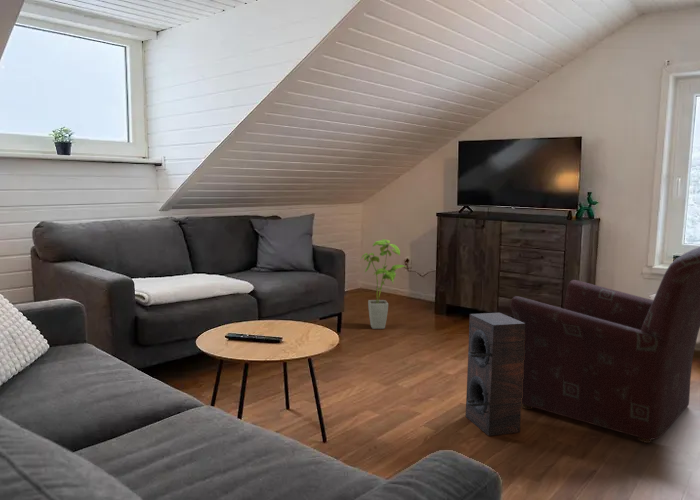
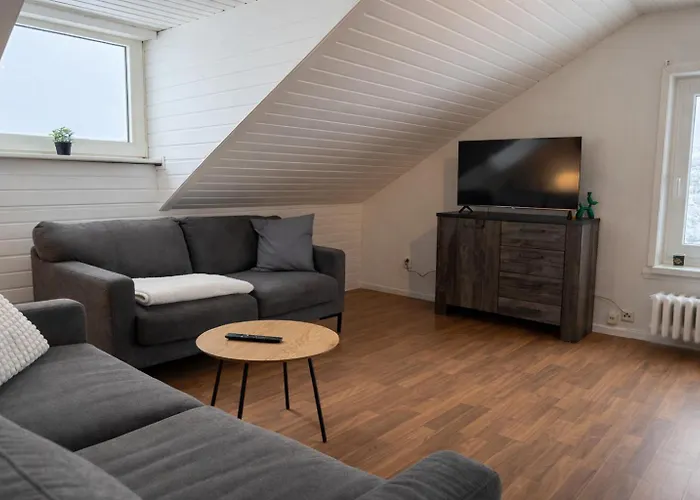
- armchair (621, 325)
- speaker (484, 372)
- house plant (383, 283)
